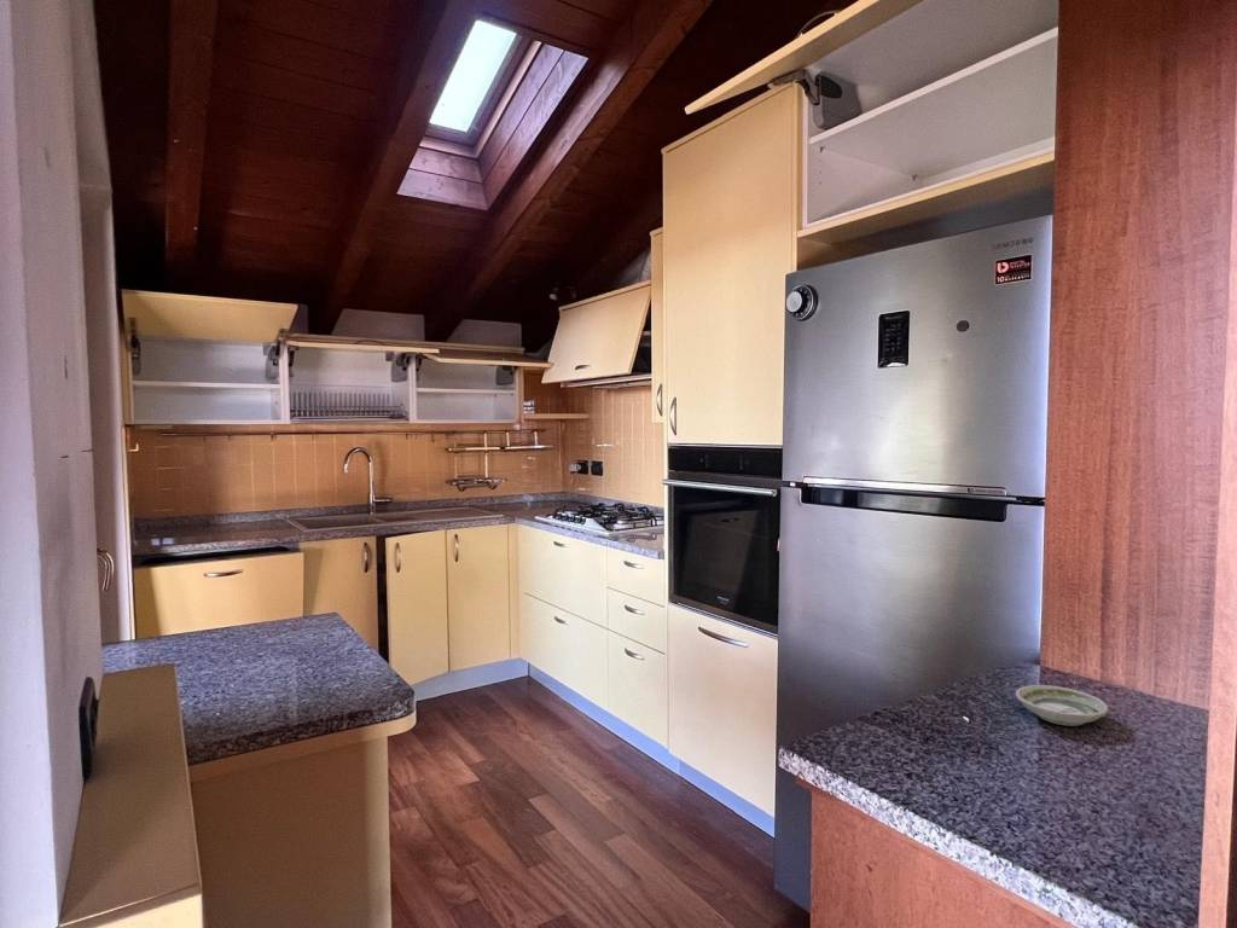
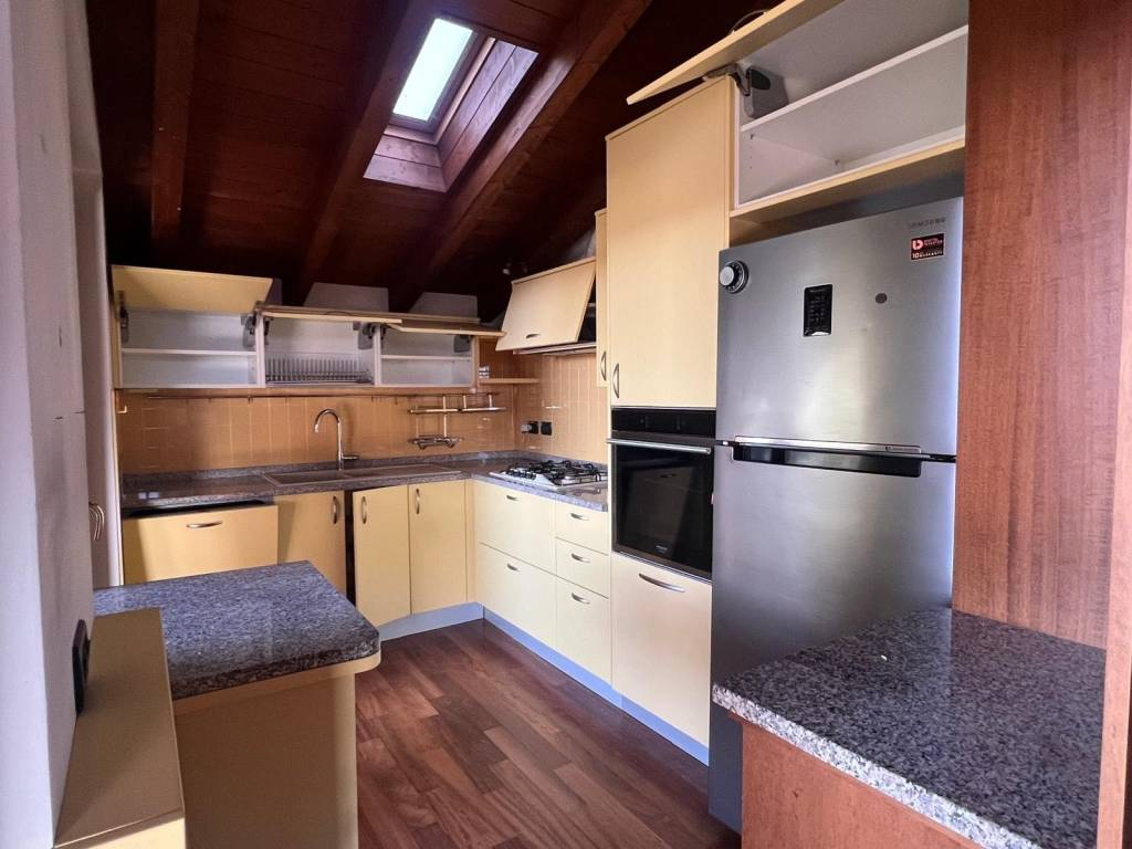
- saucer (1059, 707)
